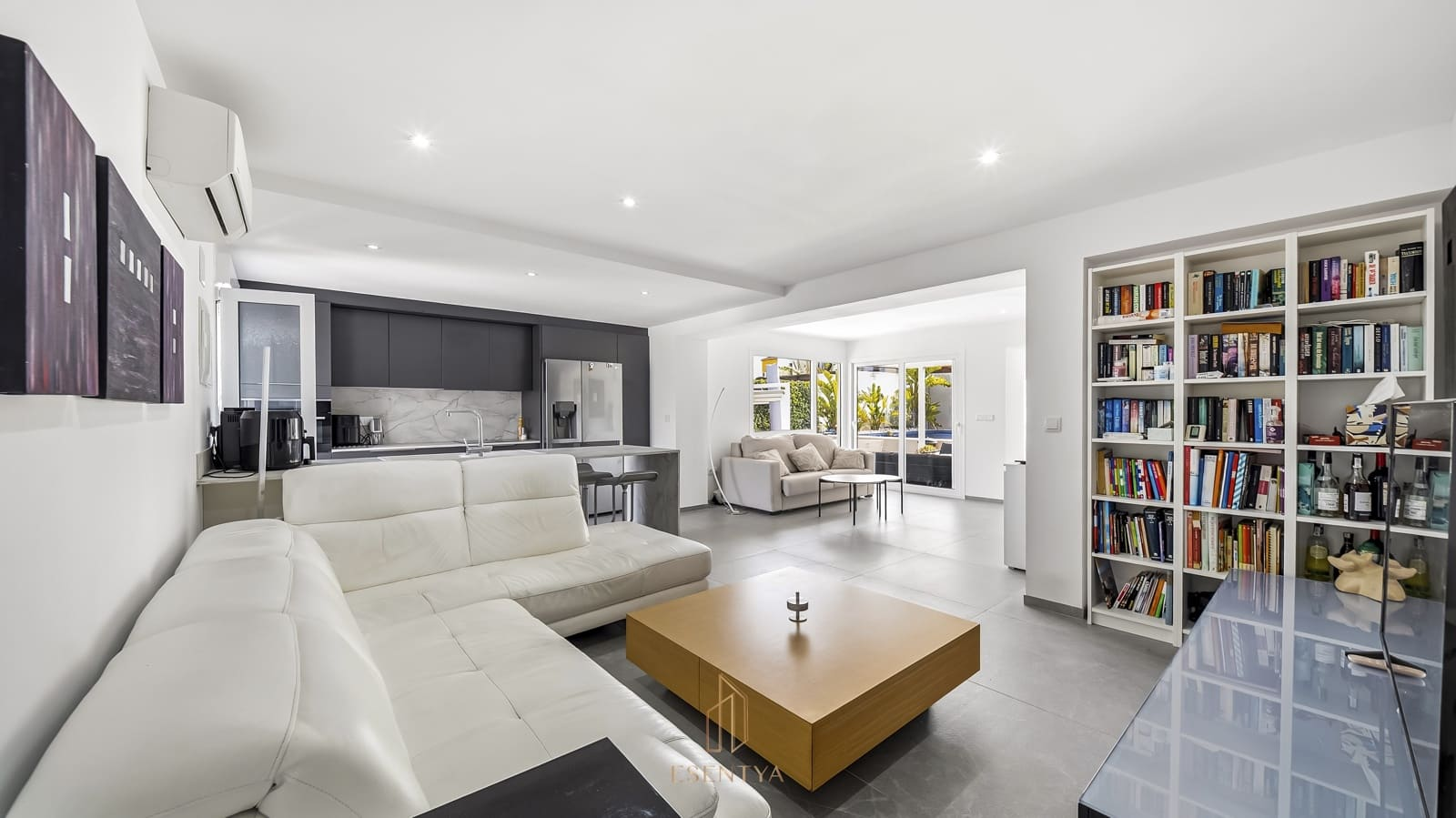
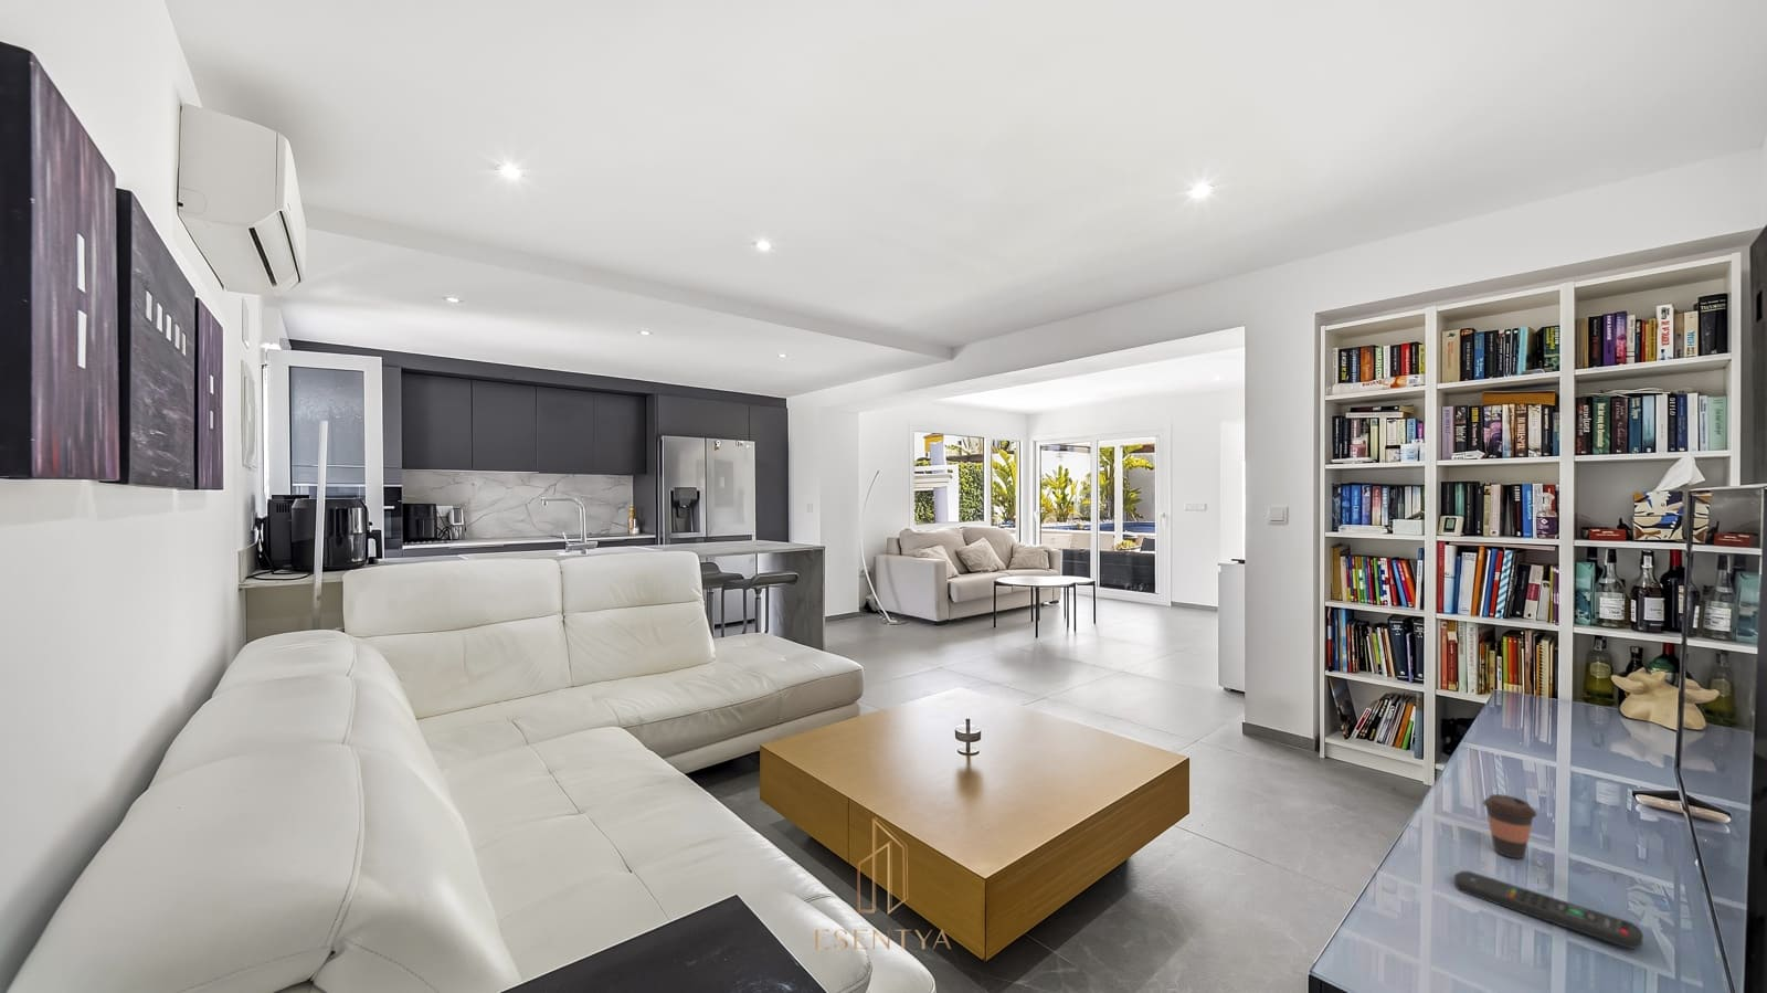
+ remote control (1541, 906)
+ coffee cup (1509, 827)
